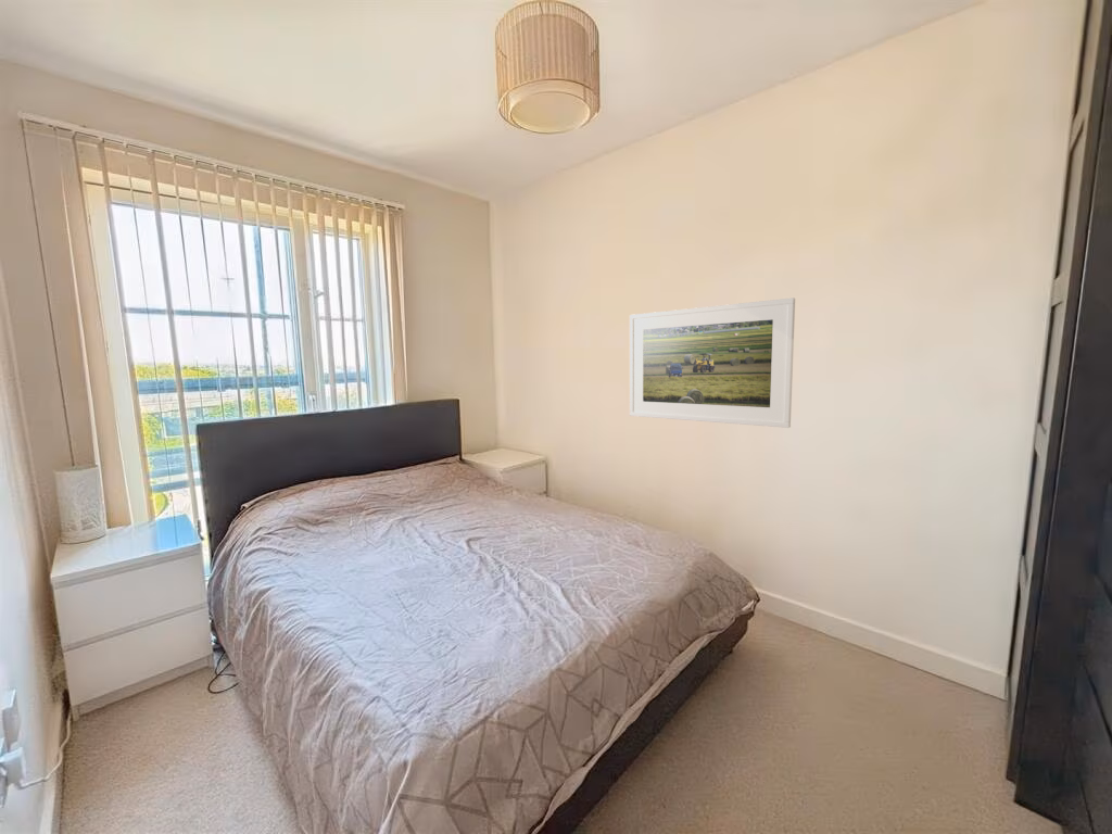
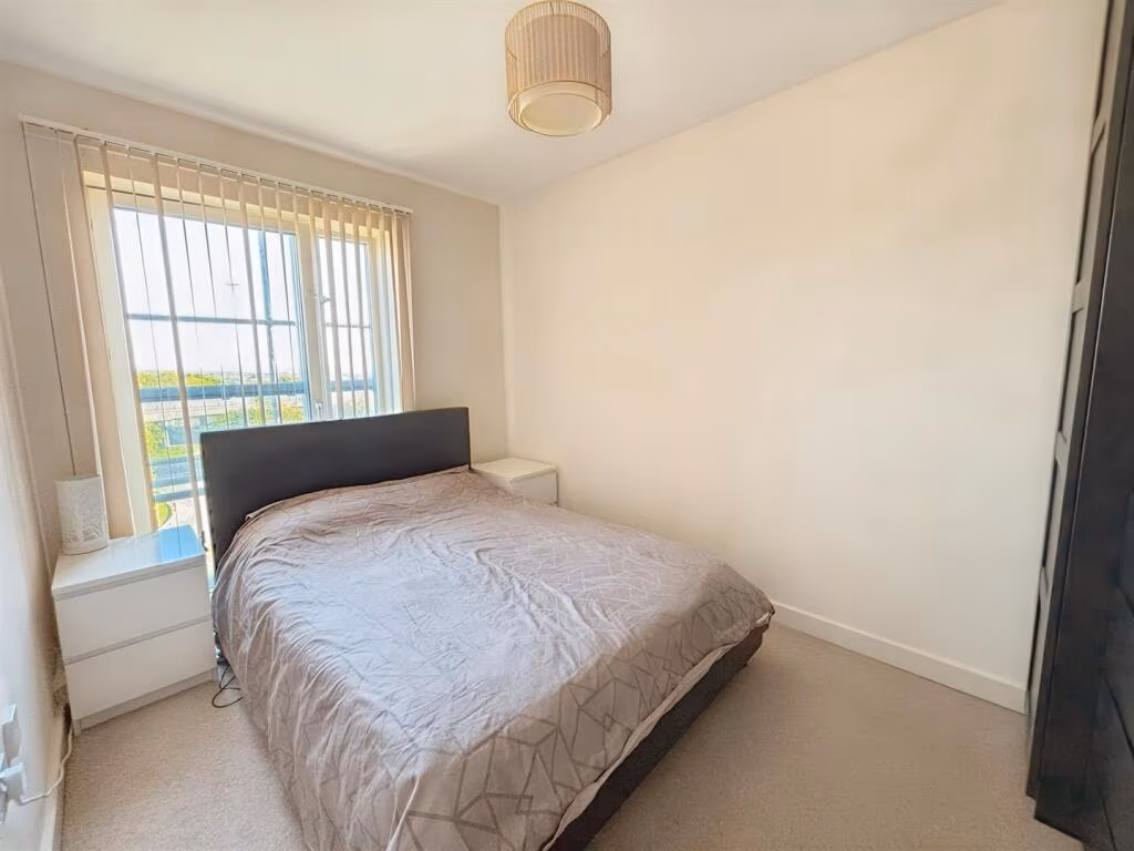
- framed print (700, 365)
